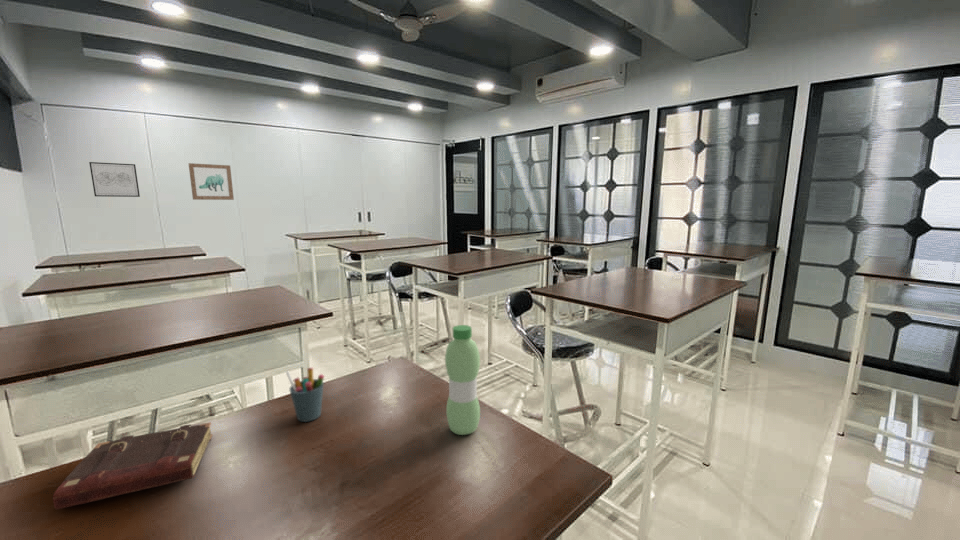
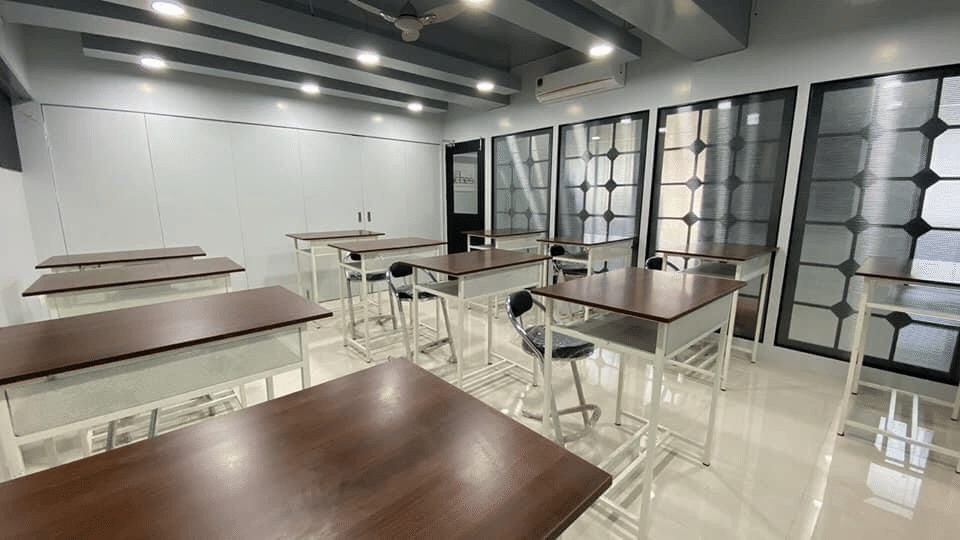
- water bottle (462, 379)
- wall art (115, 180)
- pen holder (307, 392)
- wall art (211, 182)
- book (143, 459)
